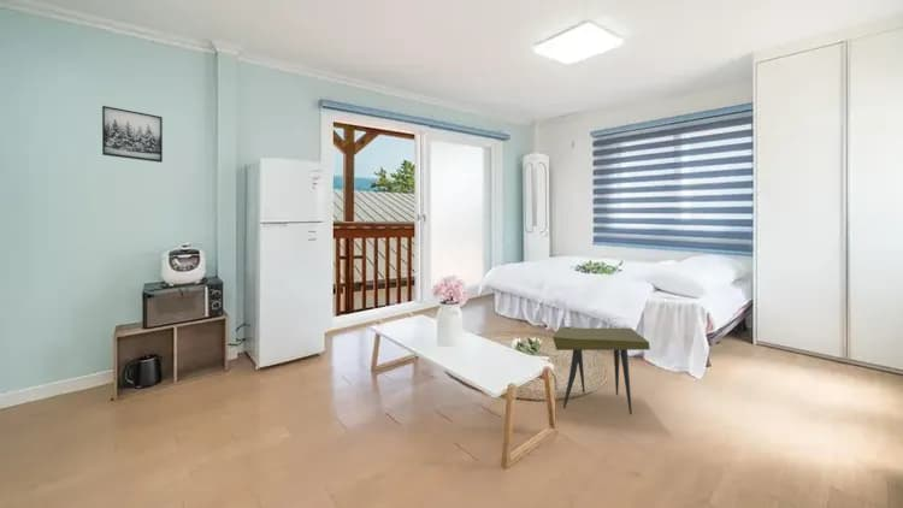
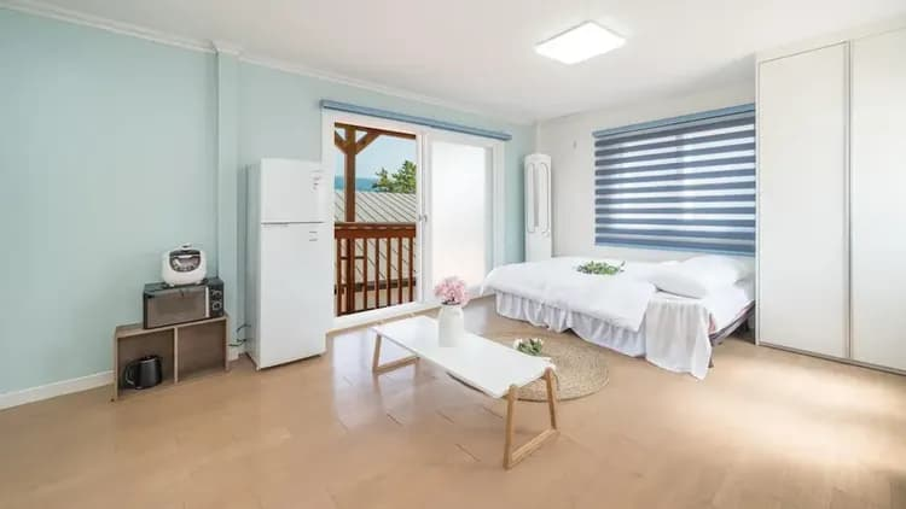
- side table (614, 365)
- wall art (132, 135)
